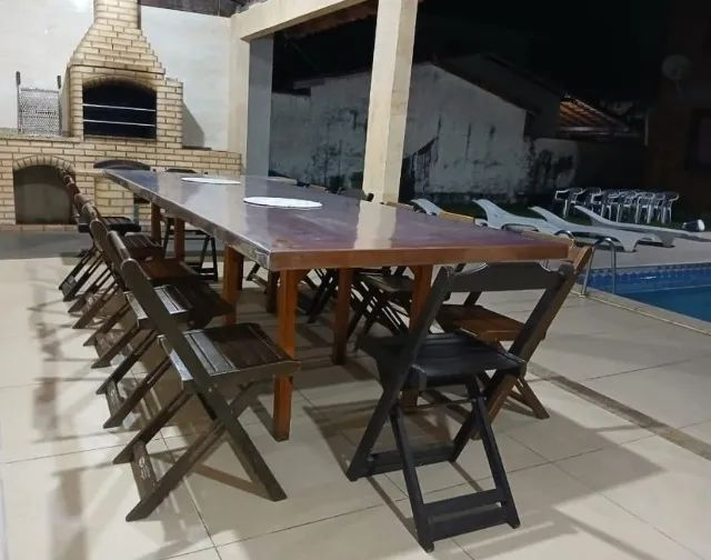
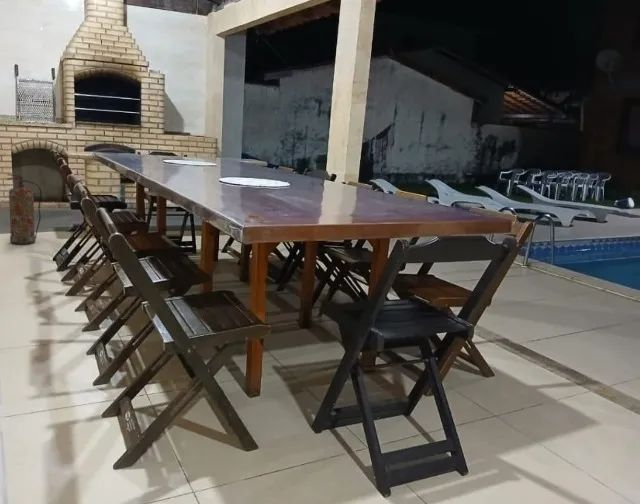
+ fire extinguisher (25, 209)
